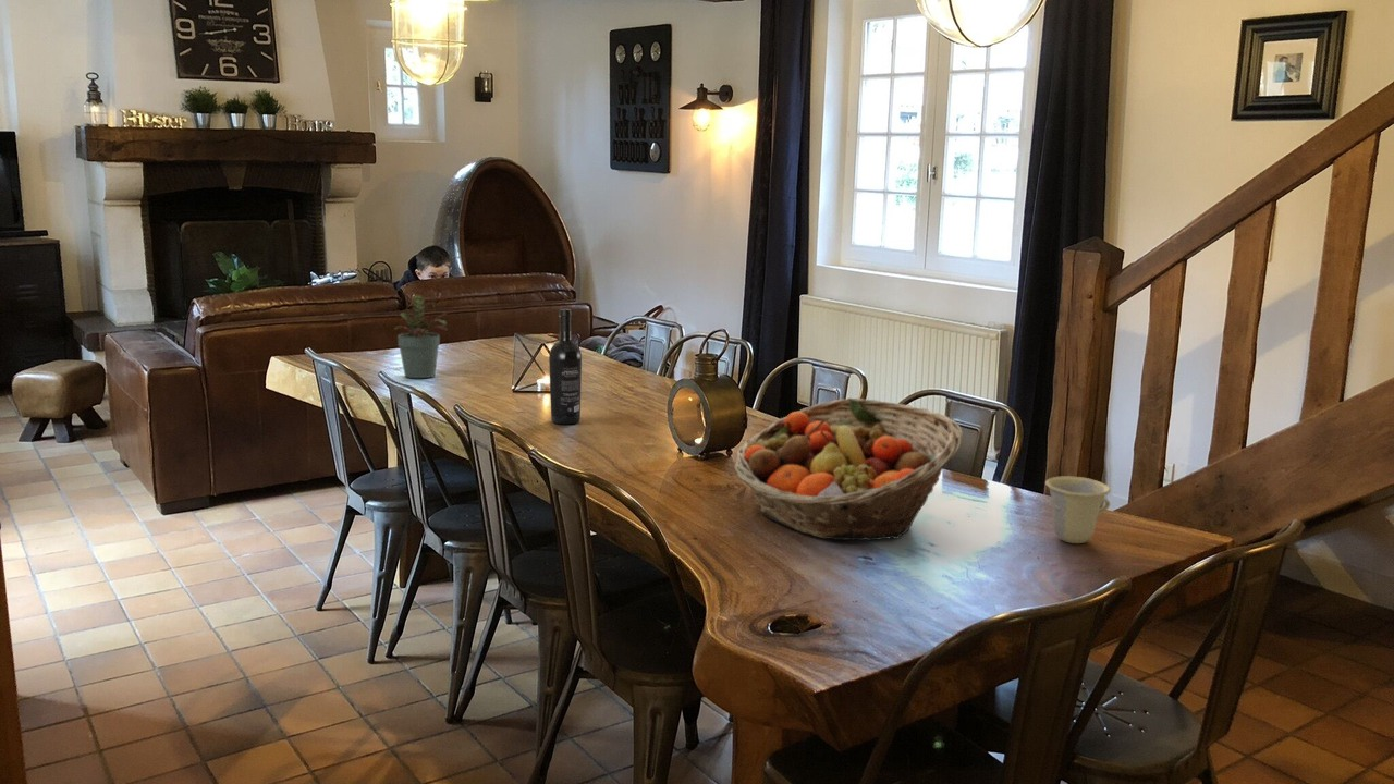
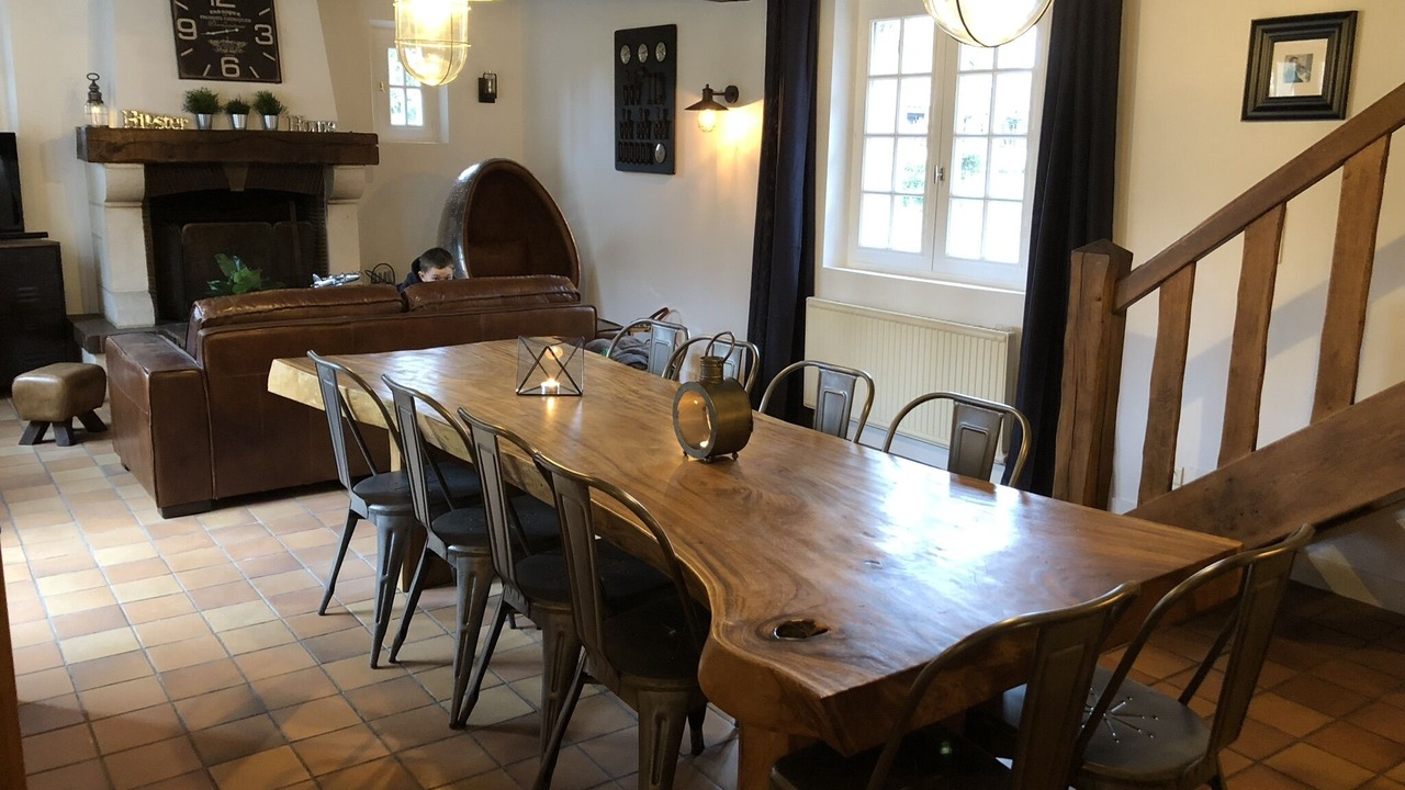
- potted plant (424, 335)
- wine bottle (565, 366)
- fruit basket (844, 465)
- cup (1075, 512)
